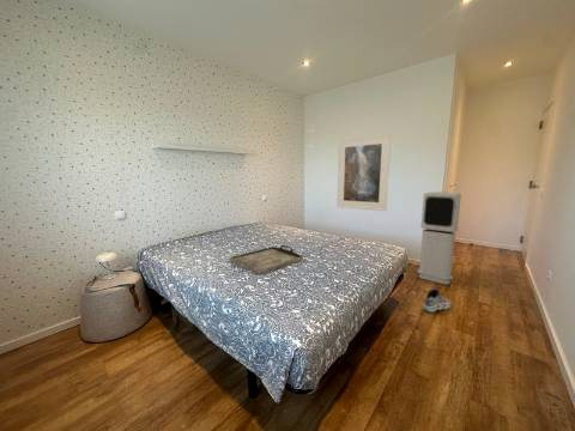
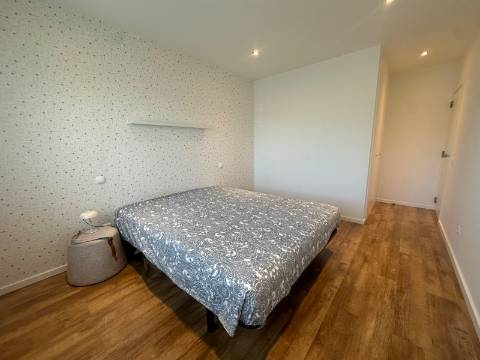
- sneaker (438, 297)
- serving tray (266, 255)
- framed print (361, 174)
- air purifier (440, 236)
